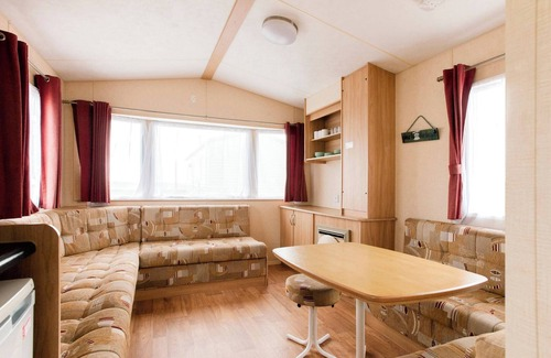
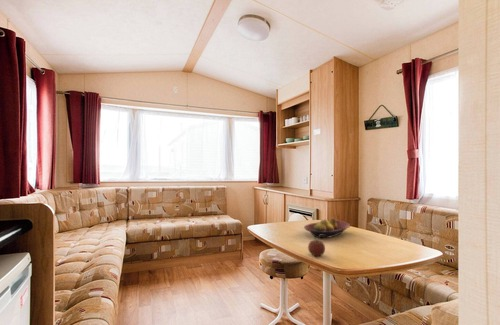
+ fruit bowl (327, 226)
+ apple (316, 247)
